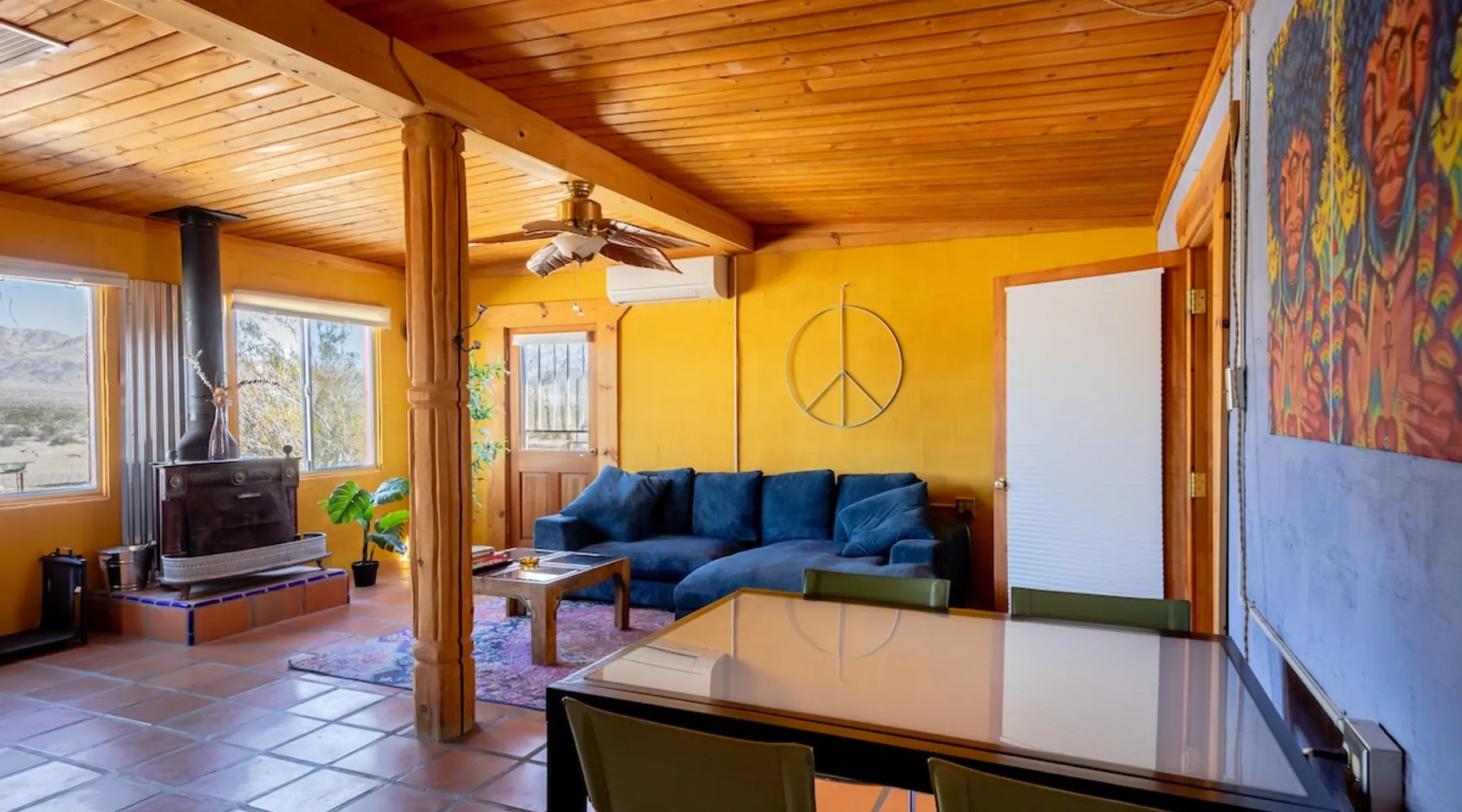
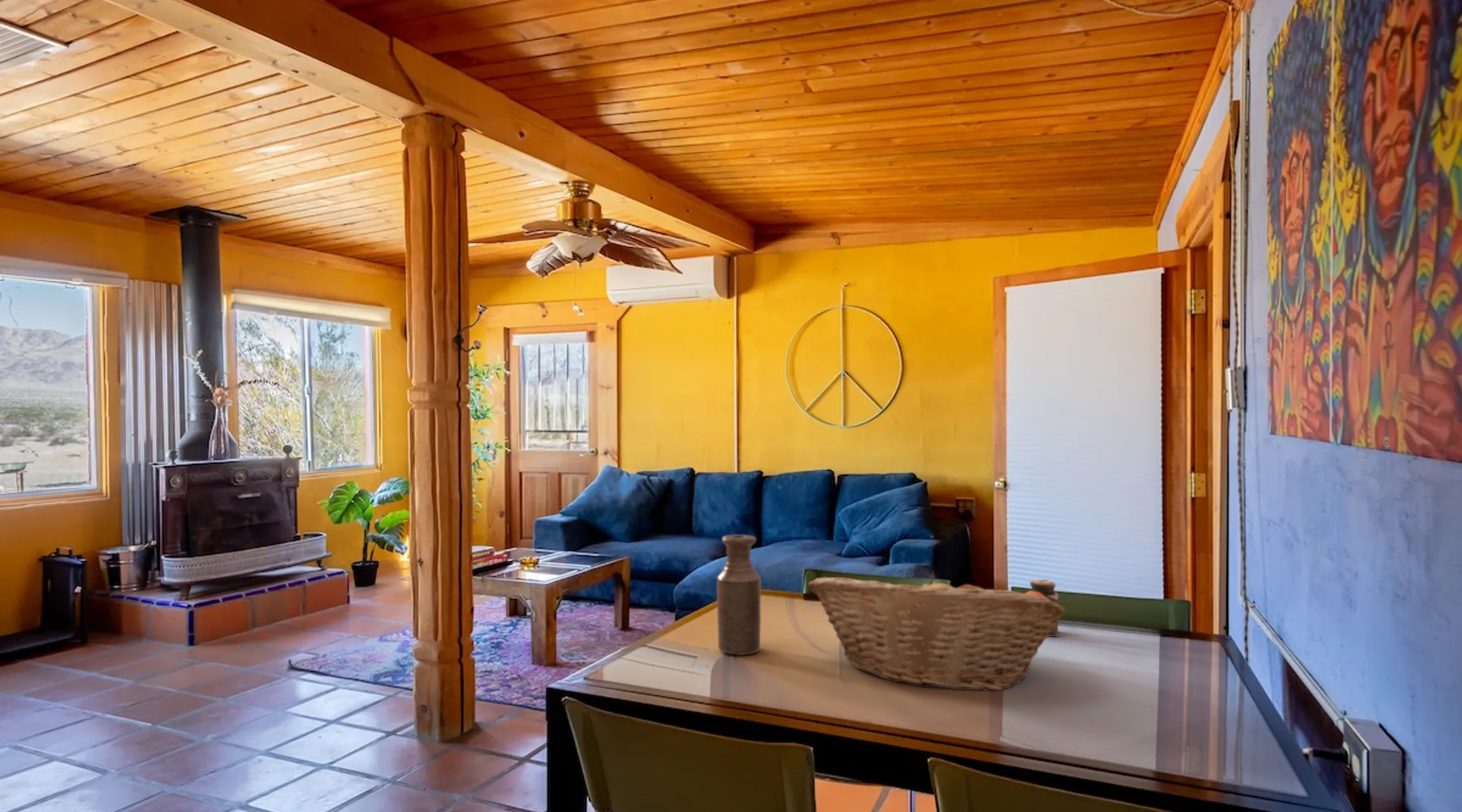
+ fruit basket (930, 616)
+ salt shaker (1049, 600)
+ bottle (738, 593)
